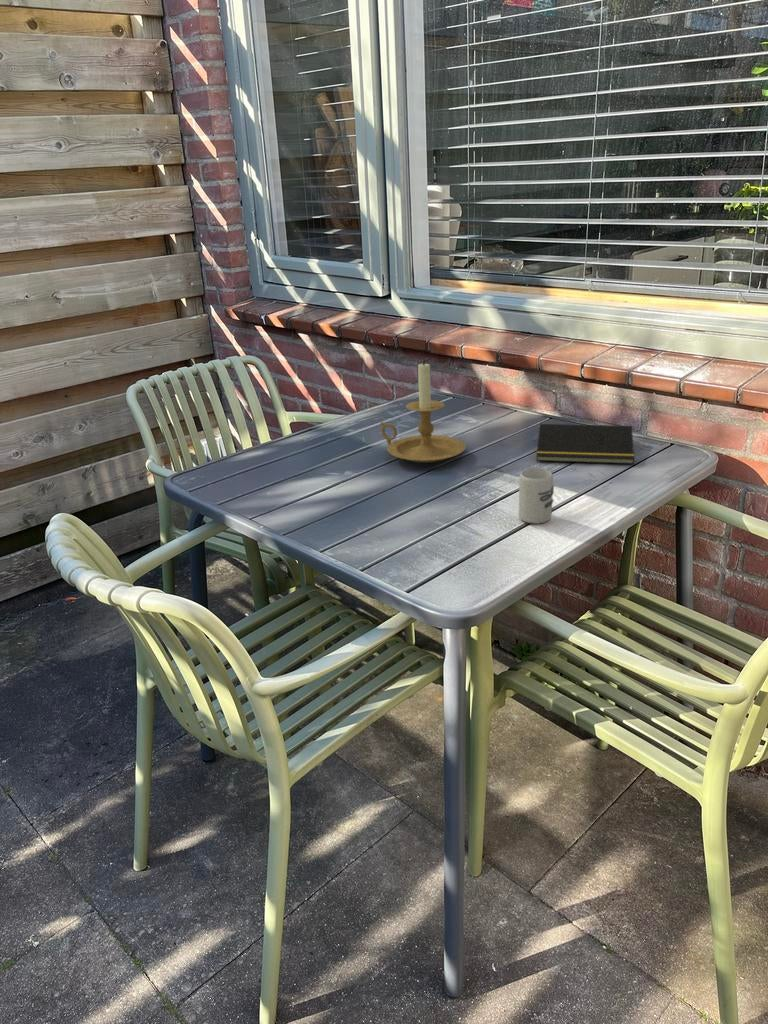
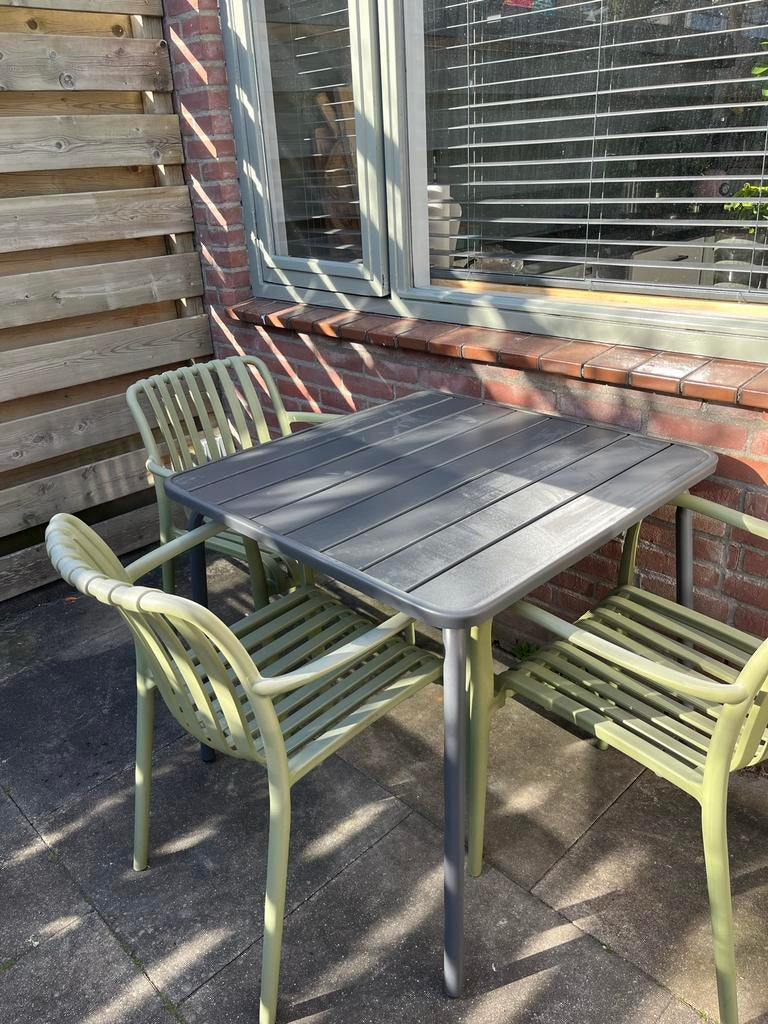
- candle holder (425, 409)
- notepad (585, 443)
- cup (536, 496)
